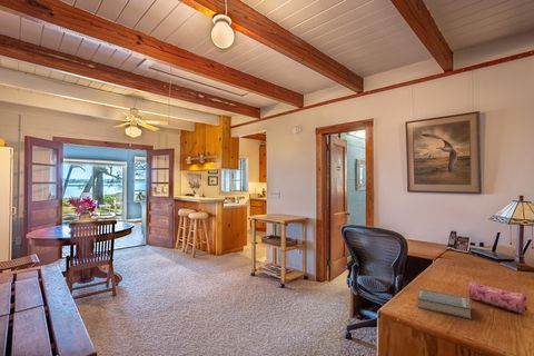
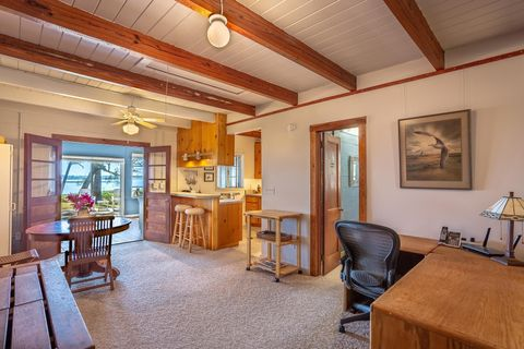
- pencil case (495, 296)
- hardback book (443, 301)
